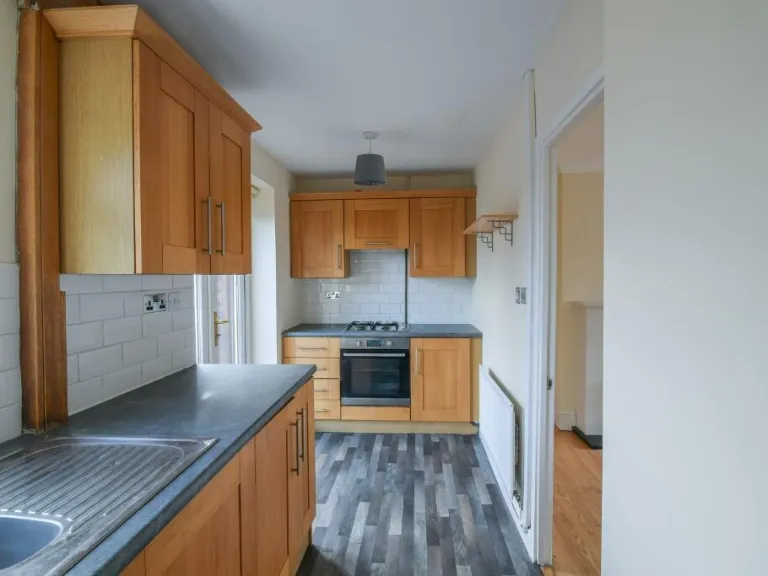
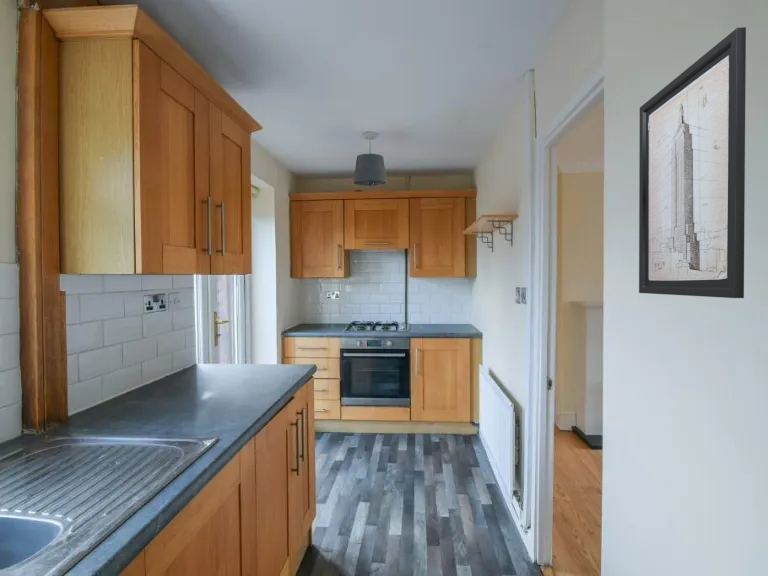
+ wall art (682, 185)
